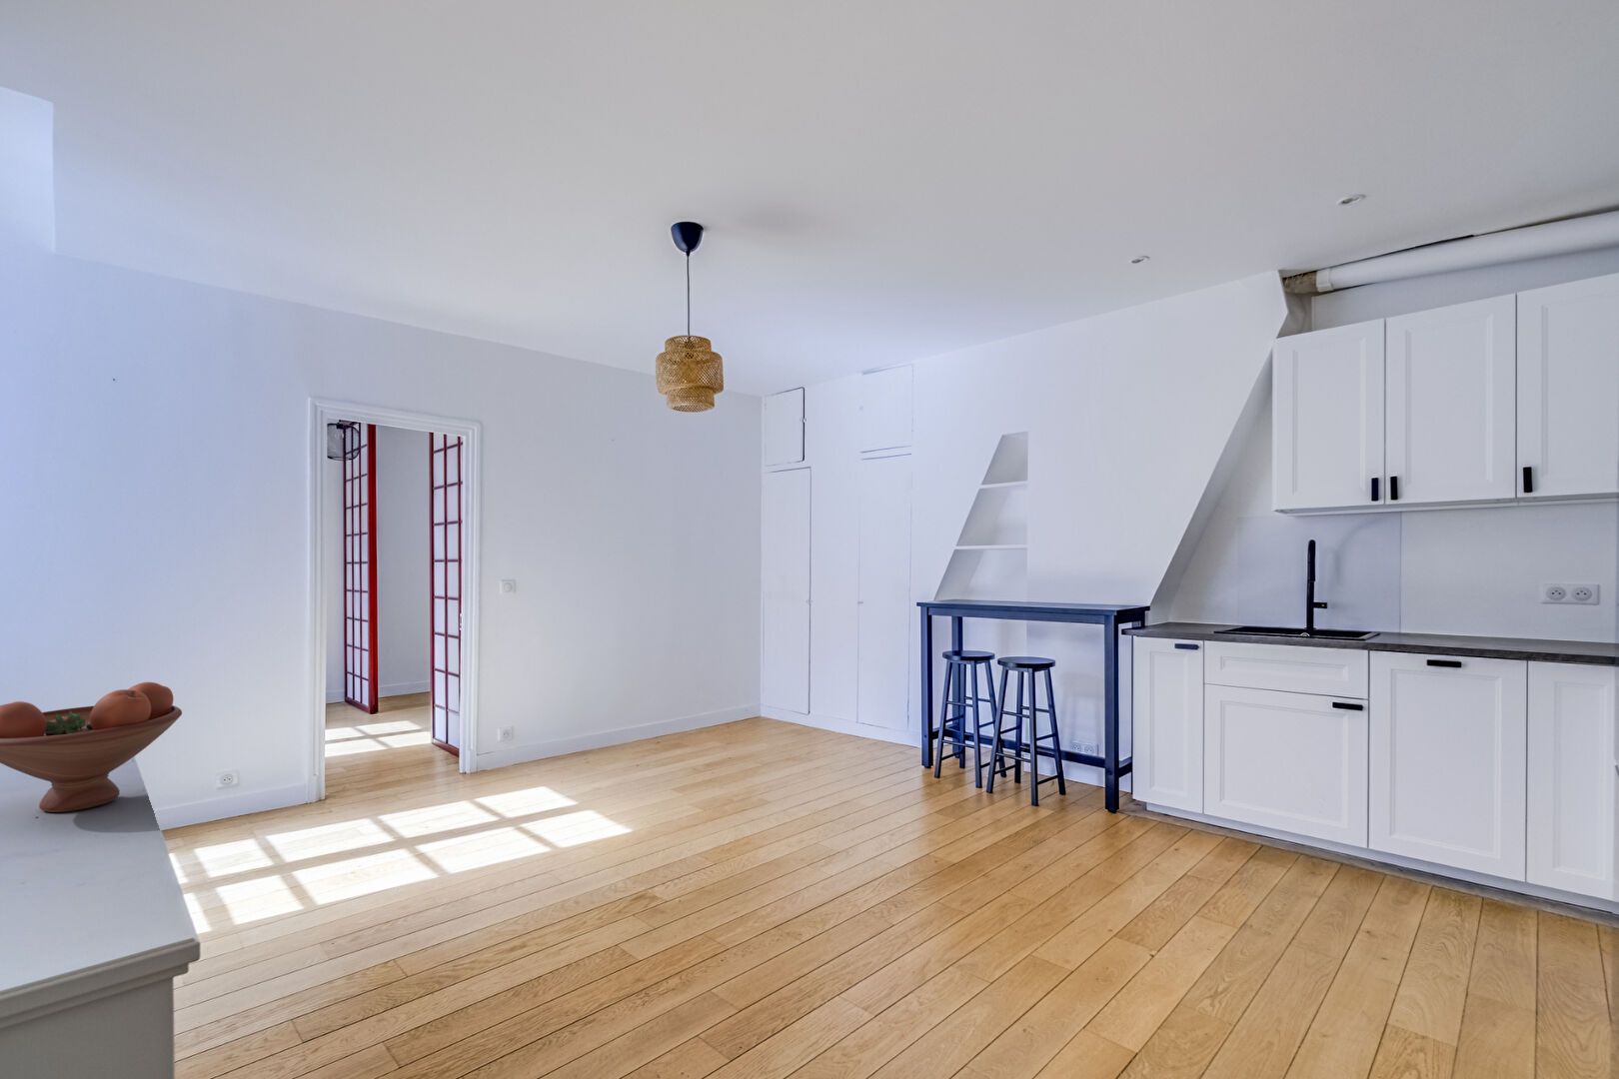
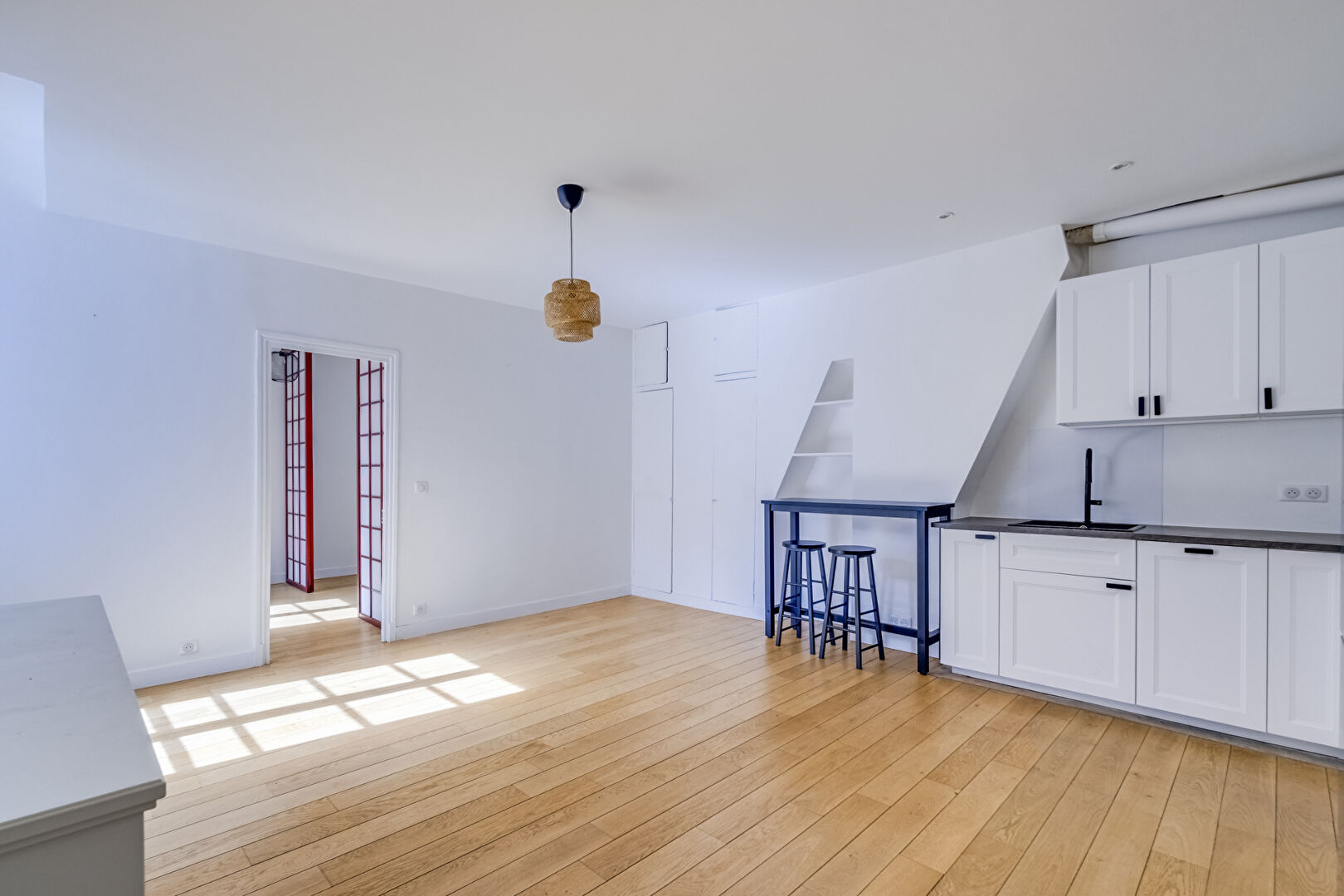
- fruit bowl (80, 745)
